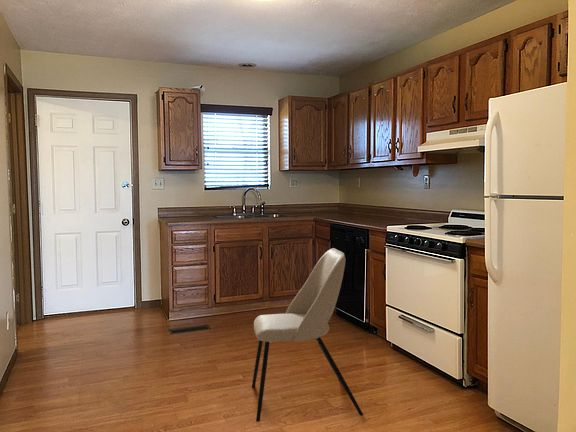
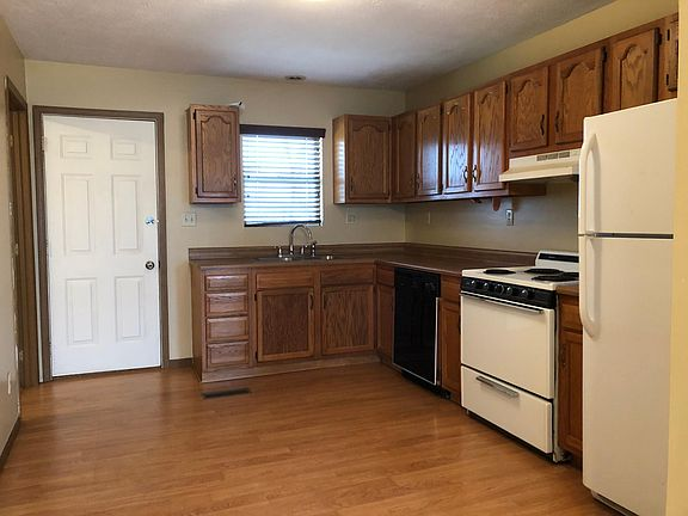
- dining chair (302, 326)
